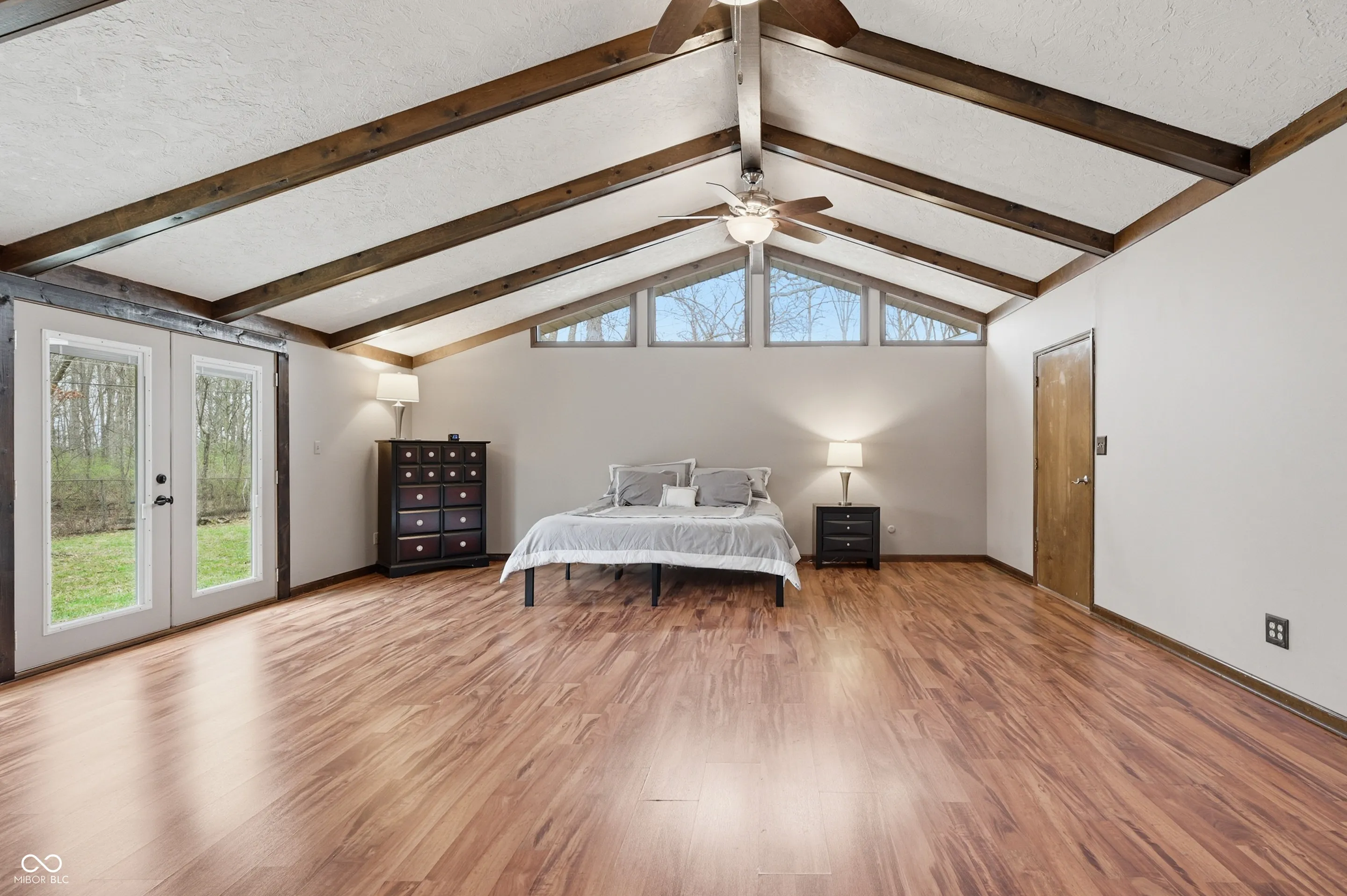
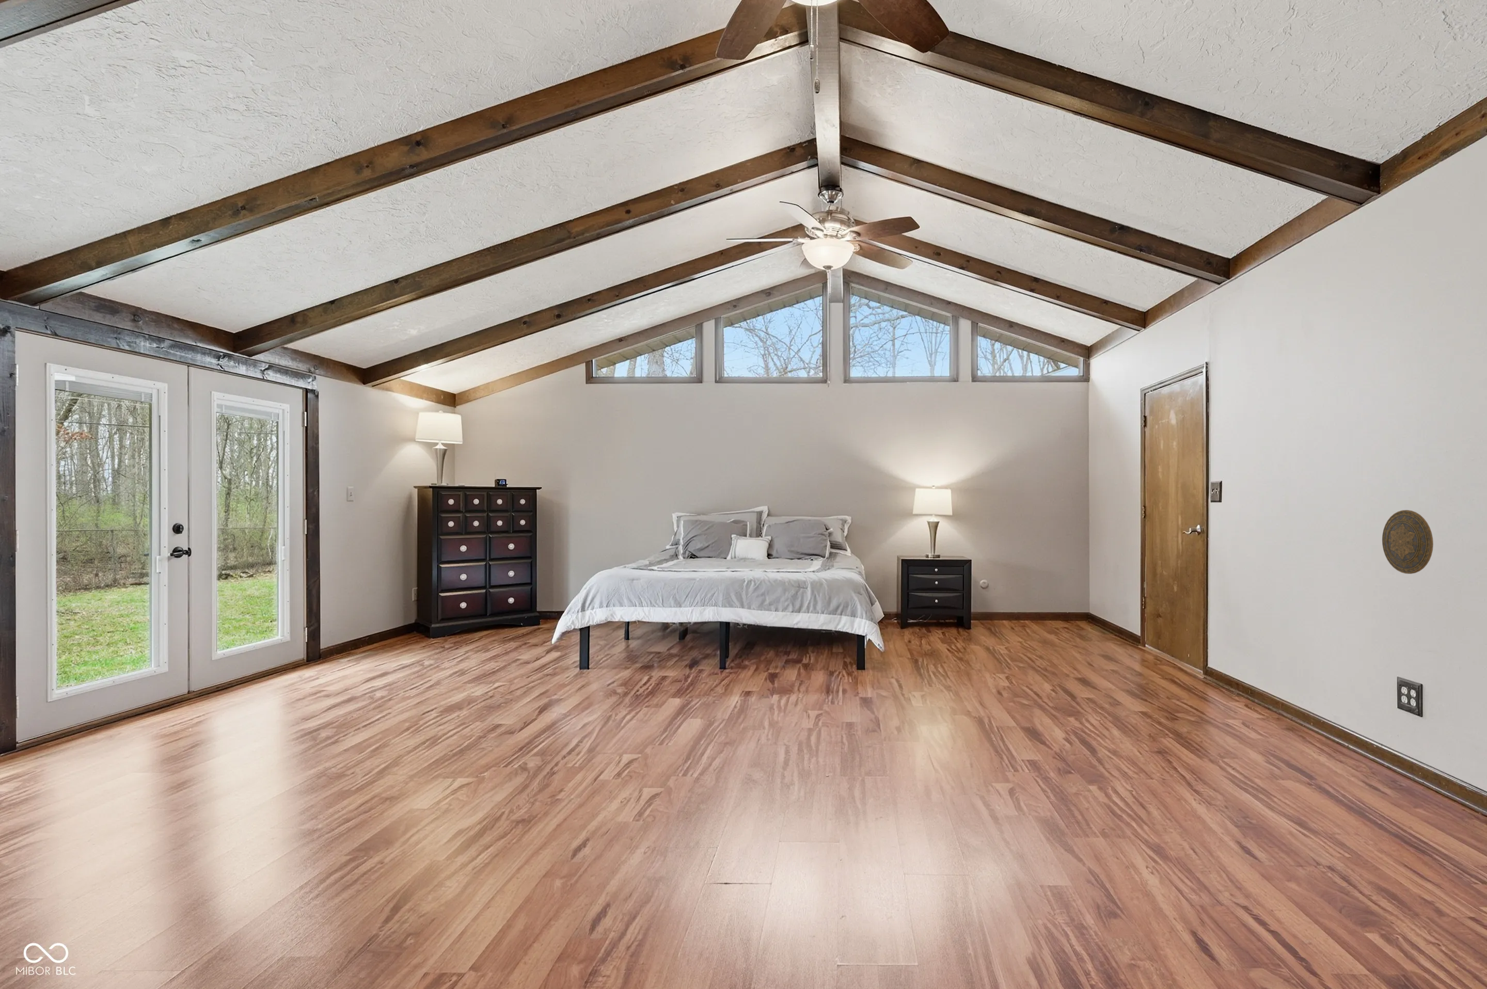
+ decorative plate (1403, 542)
